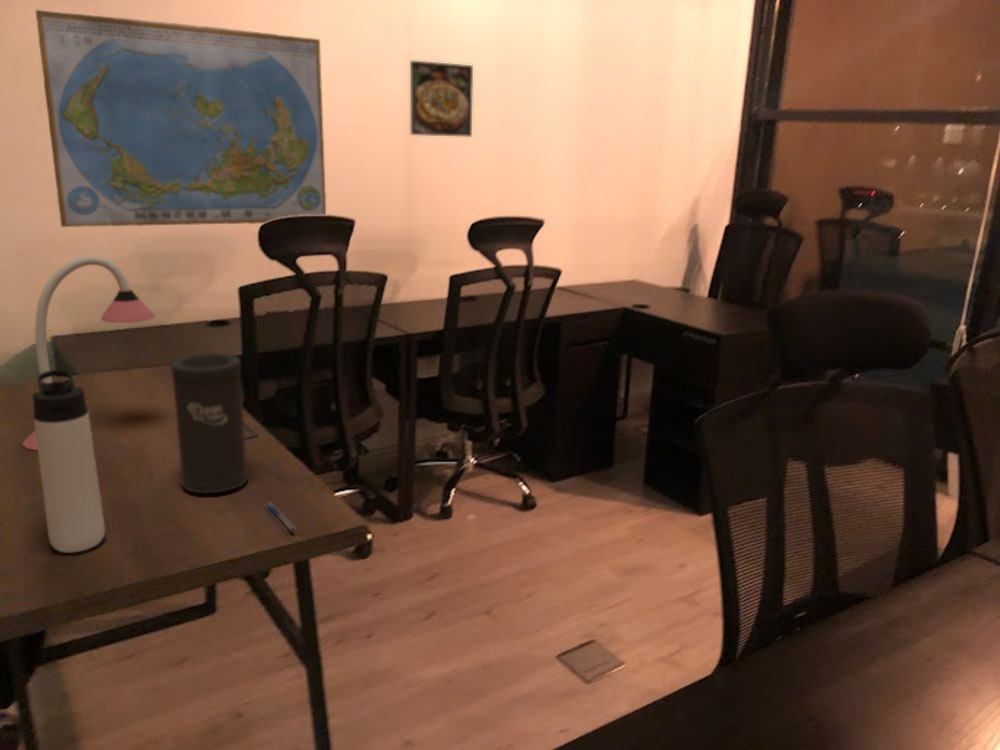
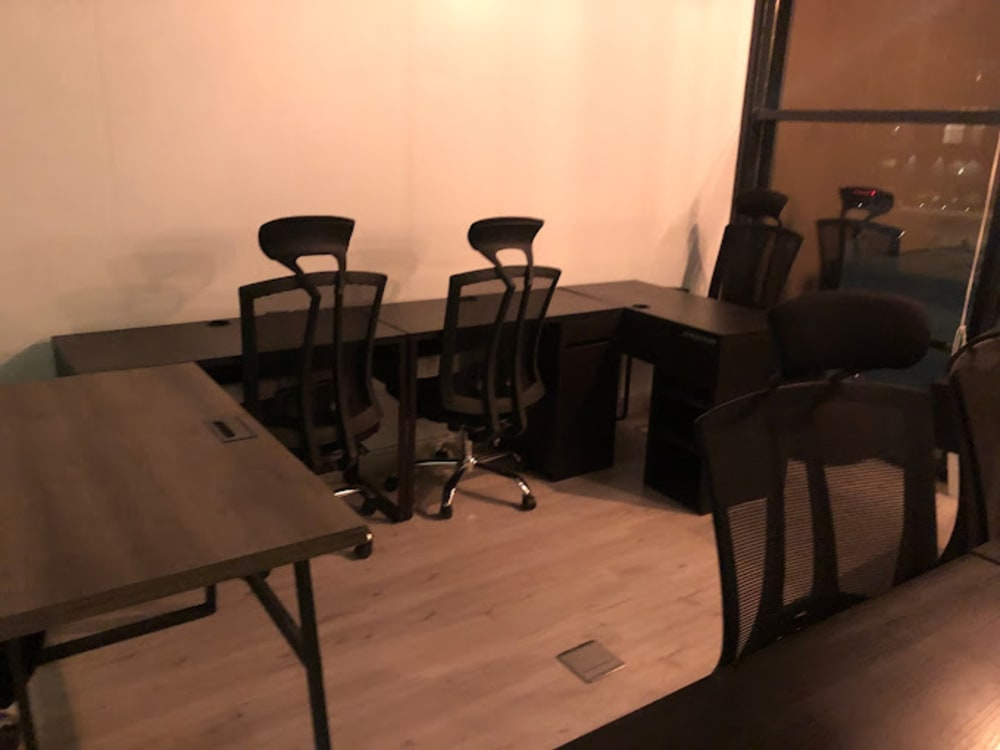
- world map (198, 128)
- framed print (441, 99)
- pen (280, 516)
- speaker (210, 423)
- desk lamp (102, 320)
- thermos bottle (67, 460)
